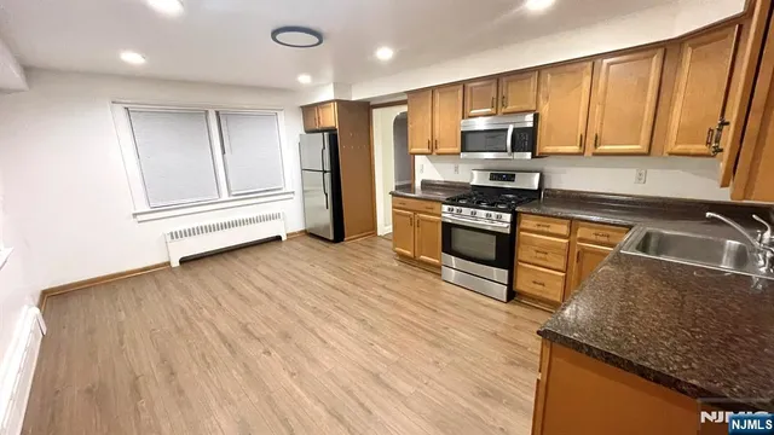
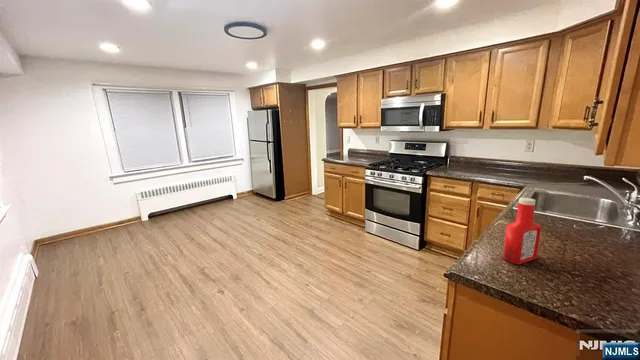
+ soap bottle (523, 229)
